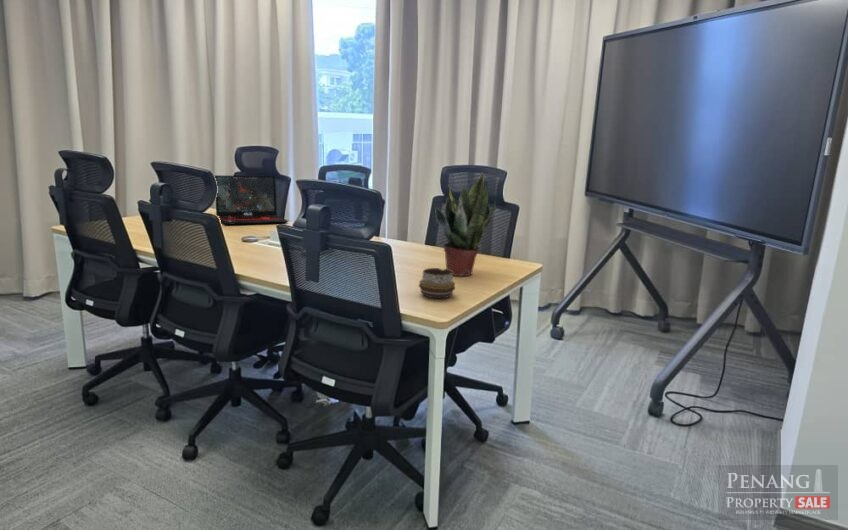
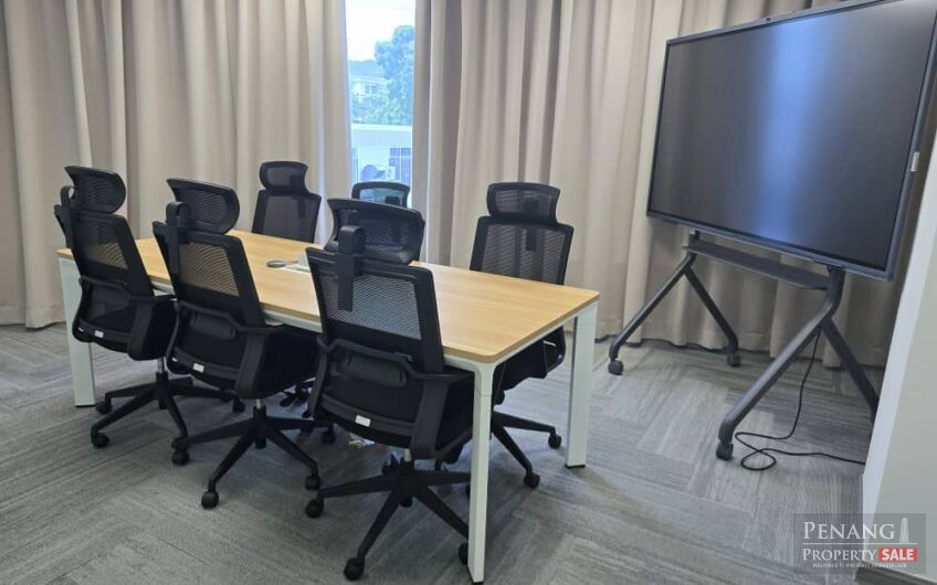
- laptop (251, 199)
- potted plant (457, 222)
- decorative bowl (437, 283)
